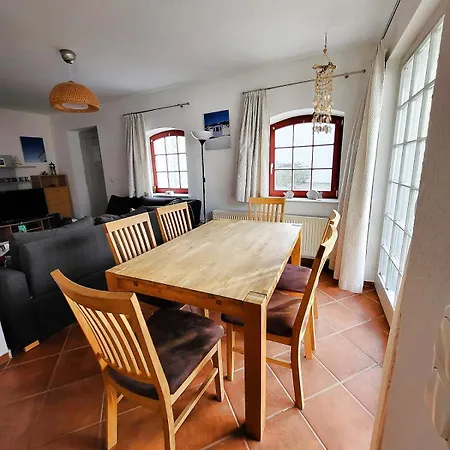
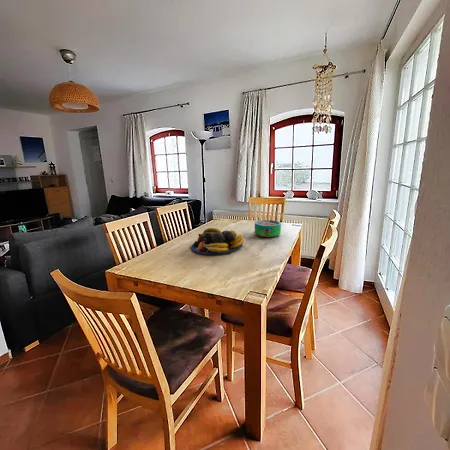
+ fruit bowl (216, 237)
+ decorative bowl (267, 228)
